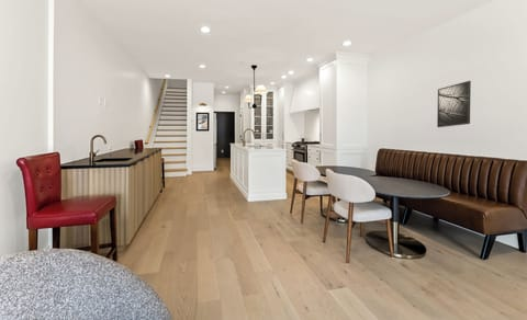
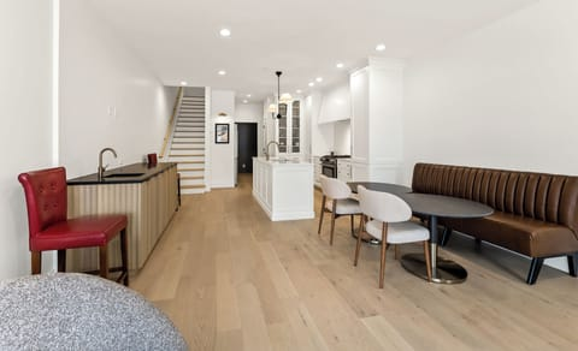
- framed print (452, 105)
